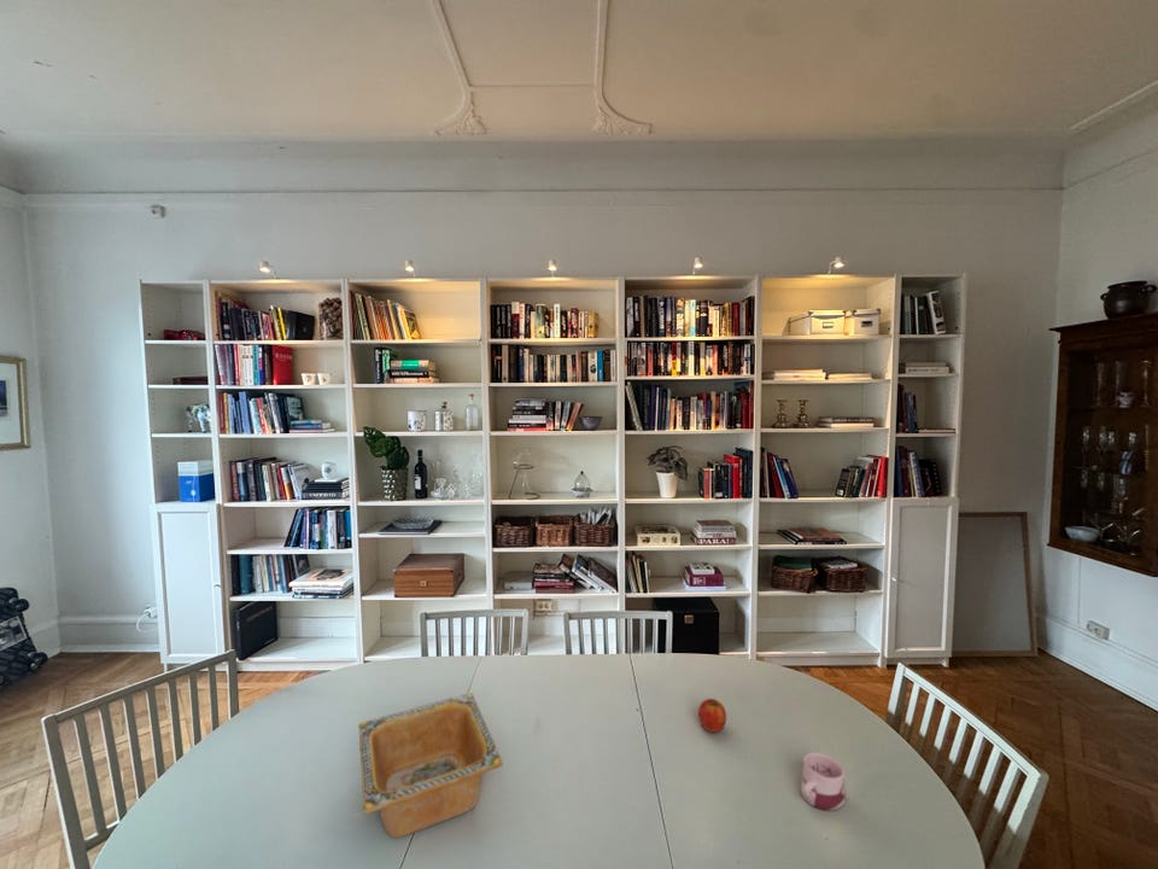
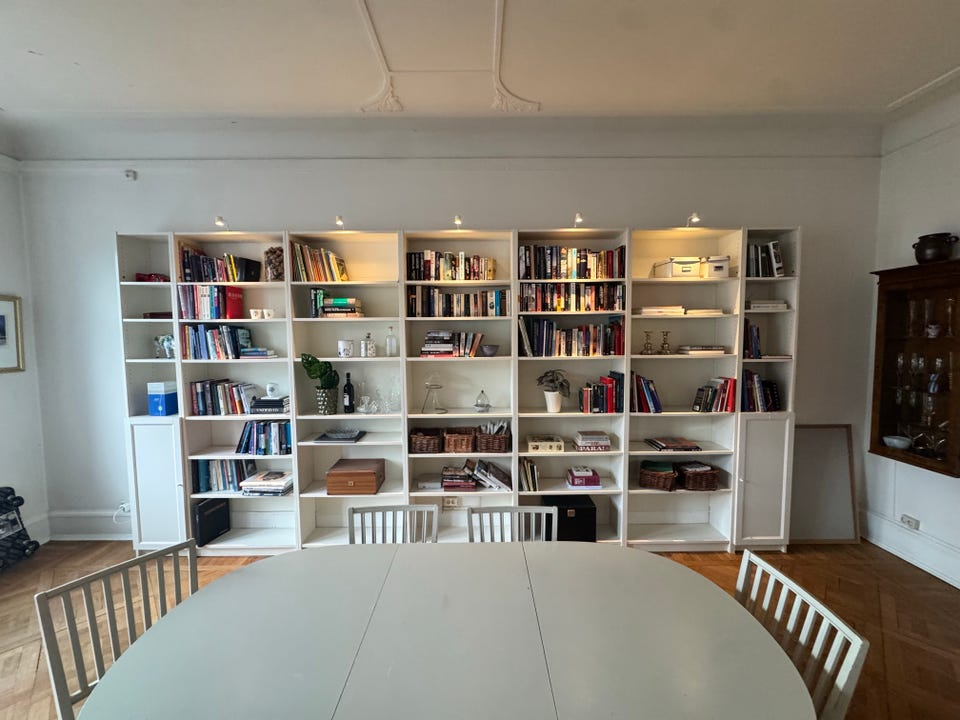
- serving bowl (427, 768)
- fruit (712, 713)
- mug (820, 781)
